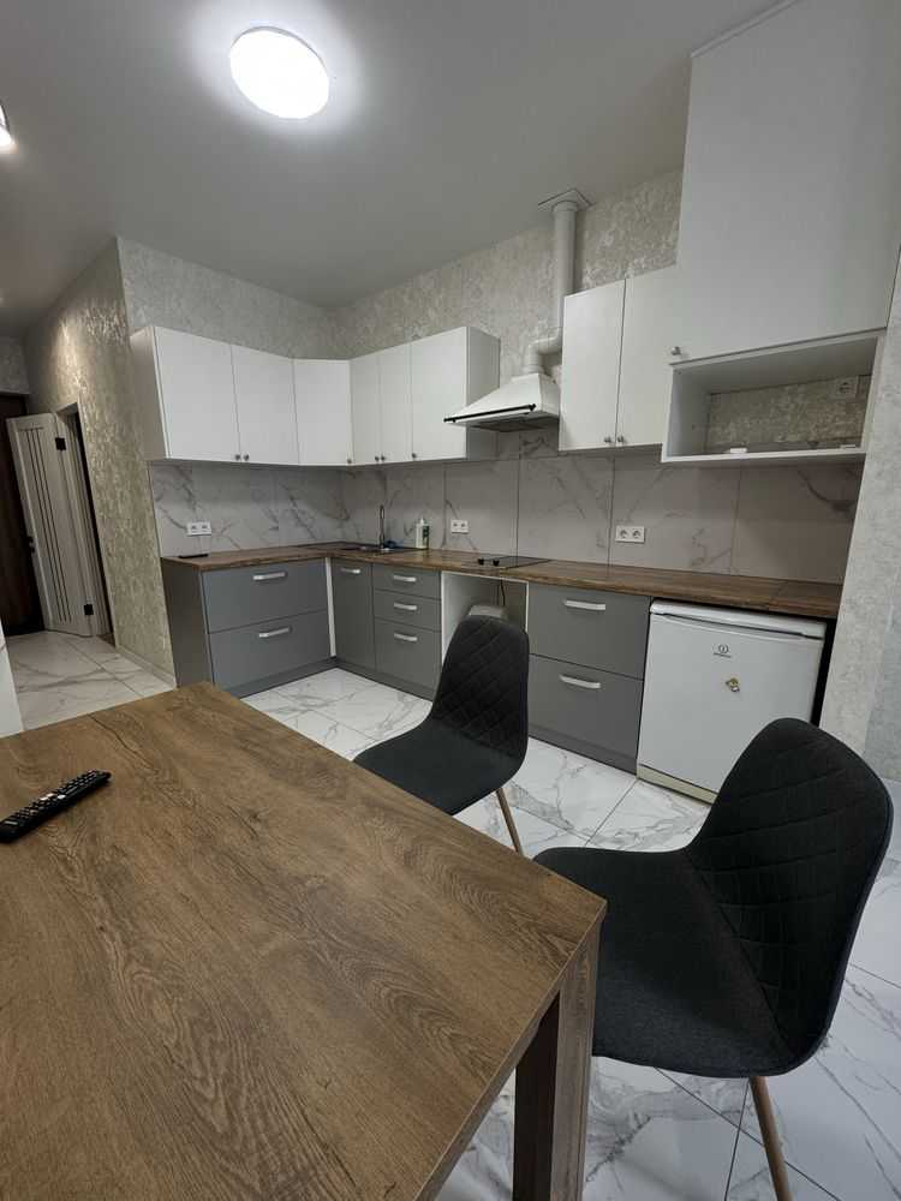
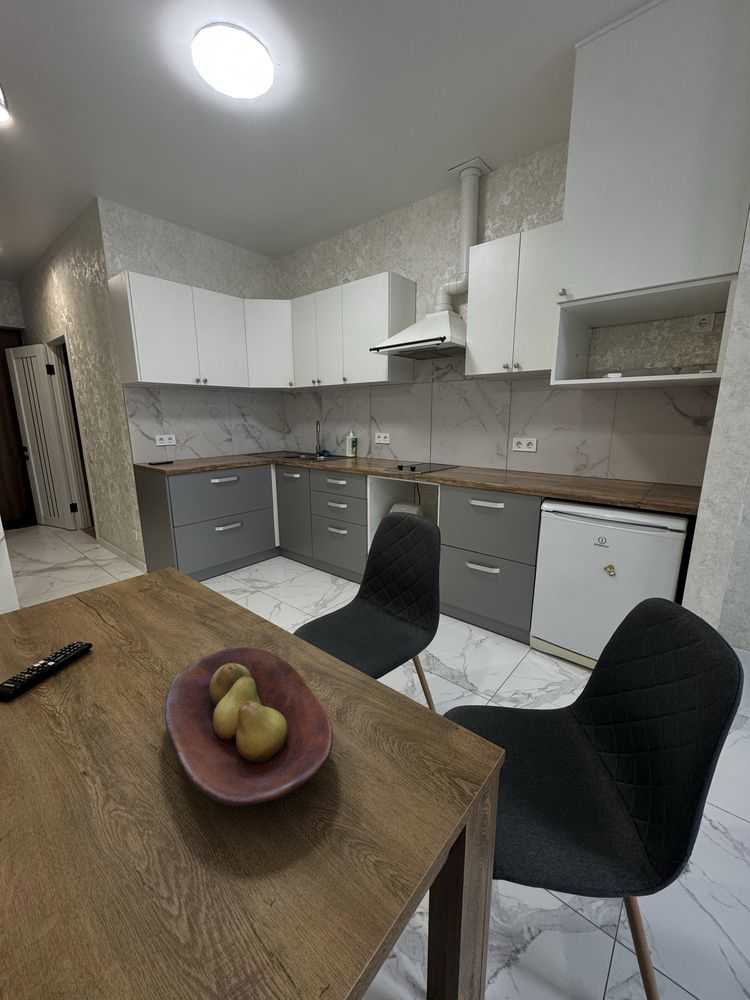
+ fruit bowl (244, 708)
